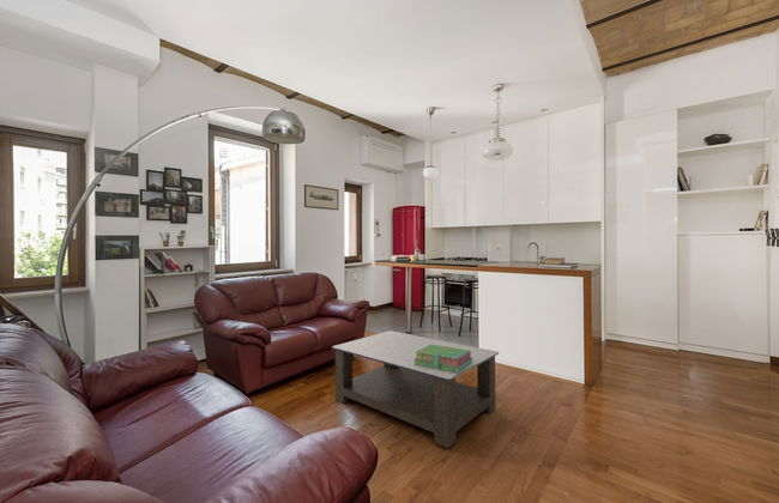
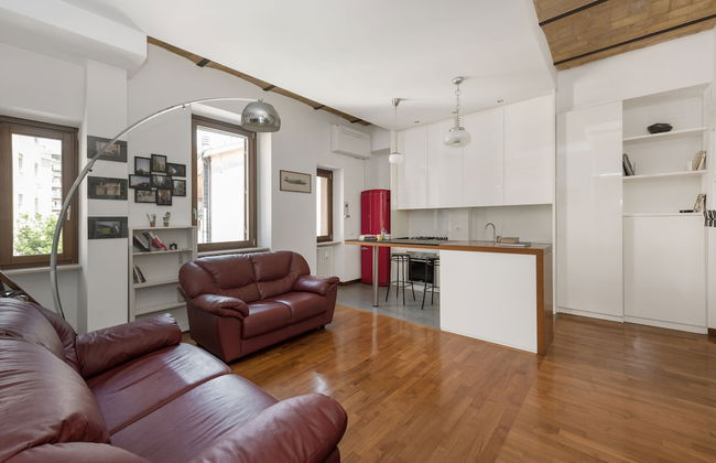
- coffee table (412, 376)
- stack of books (442, 357)
